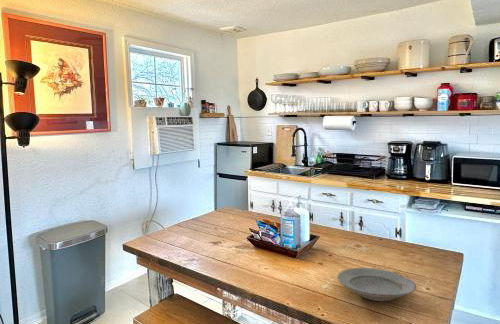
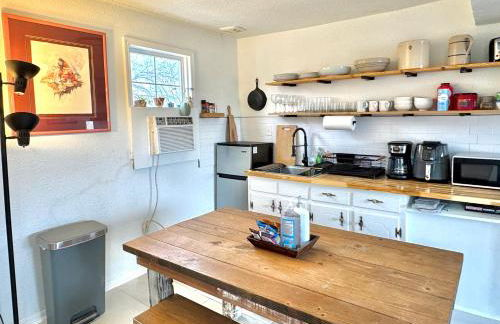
- plate (375, 286)
